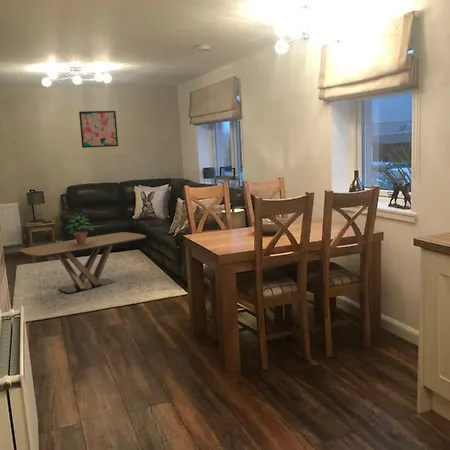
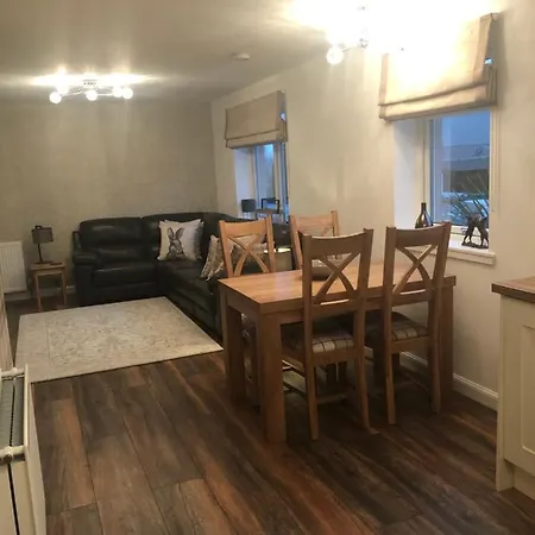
- potted plant (80, 227)
- coffee table (87, 263)
- wall art (98, 129)
